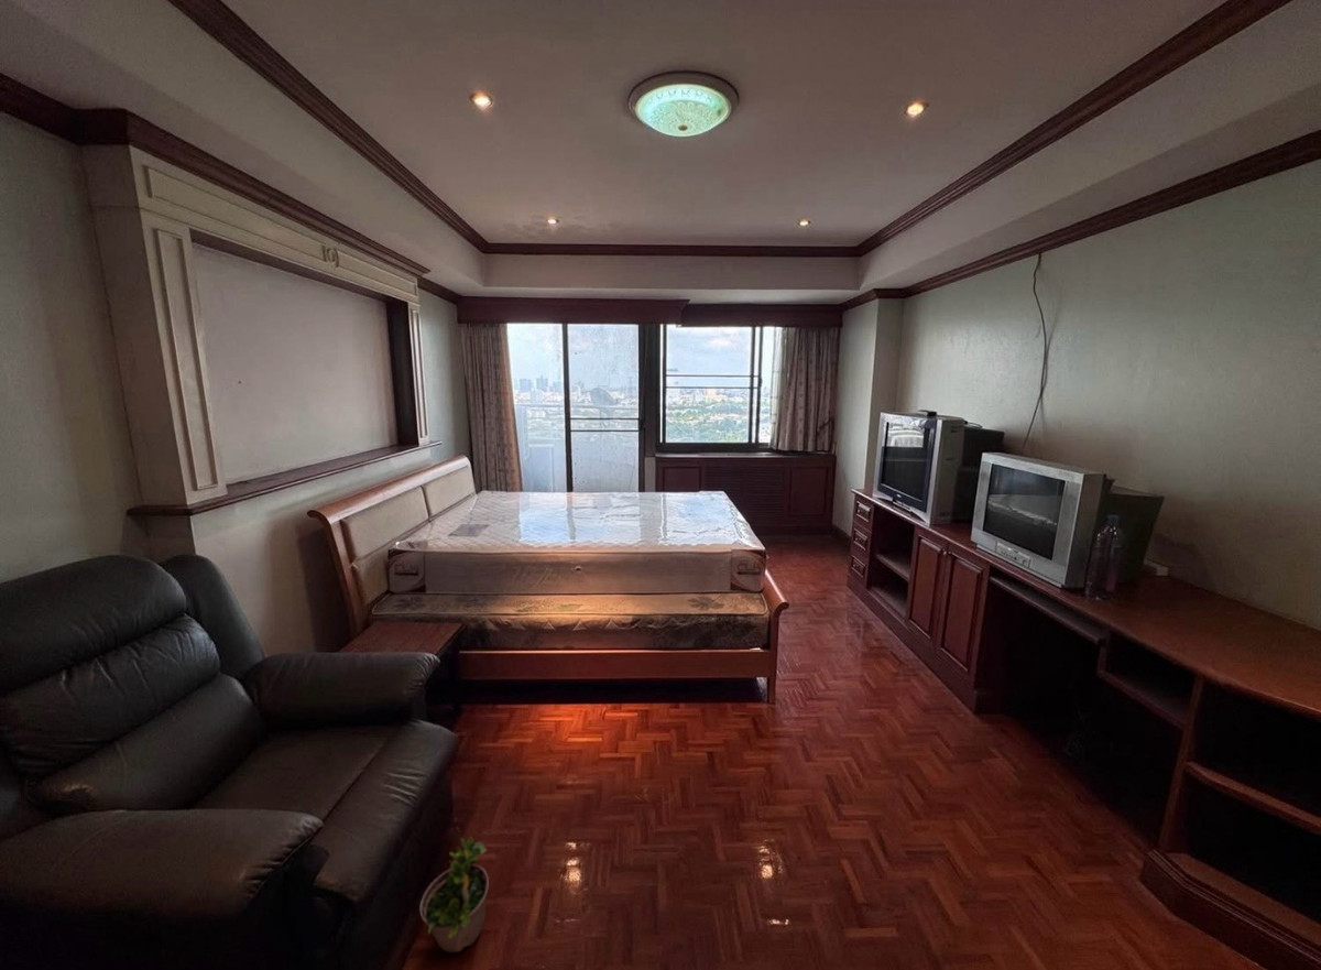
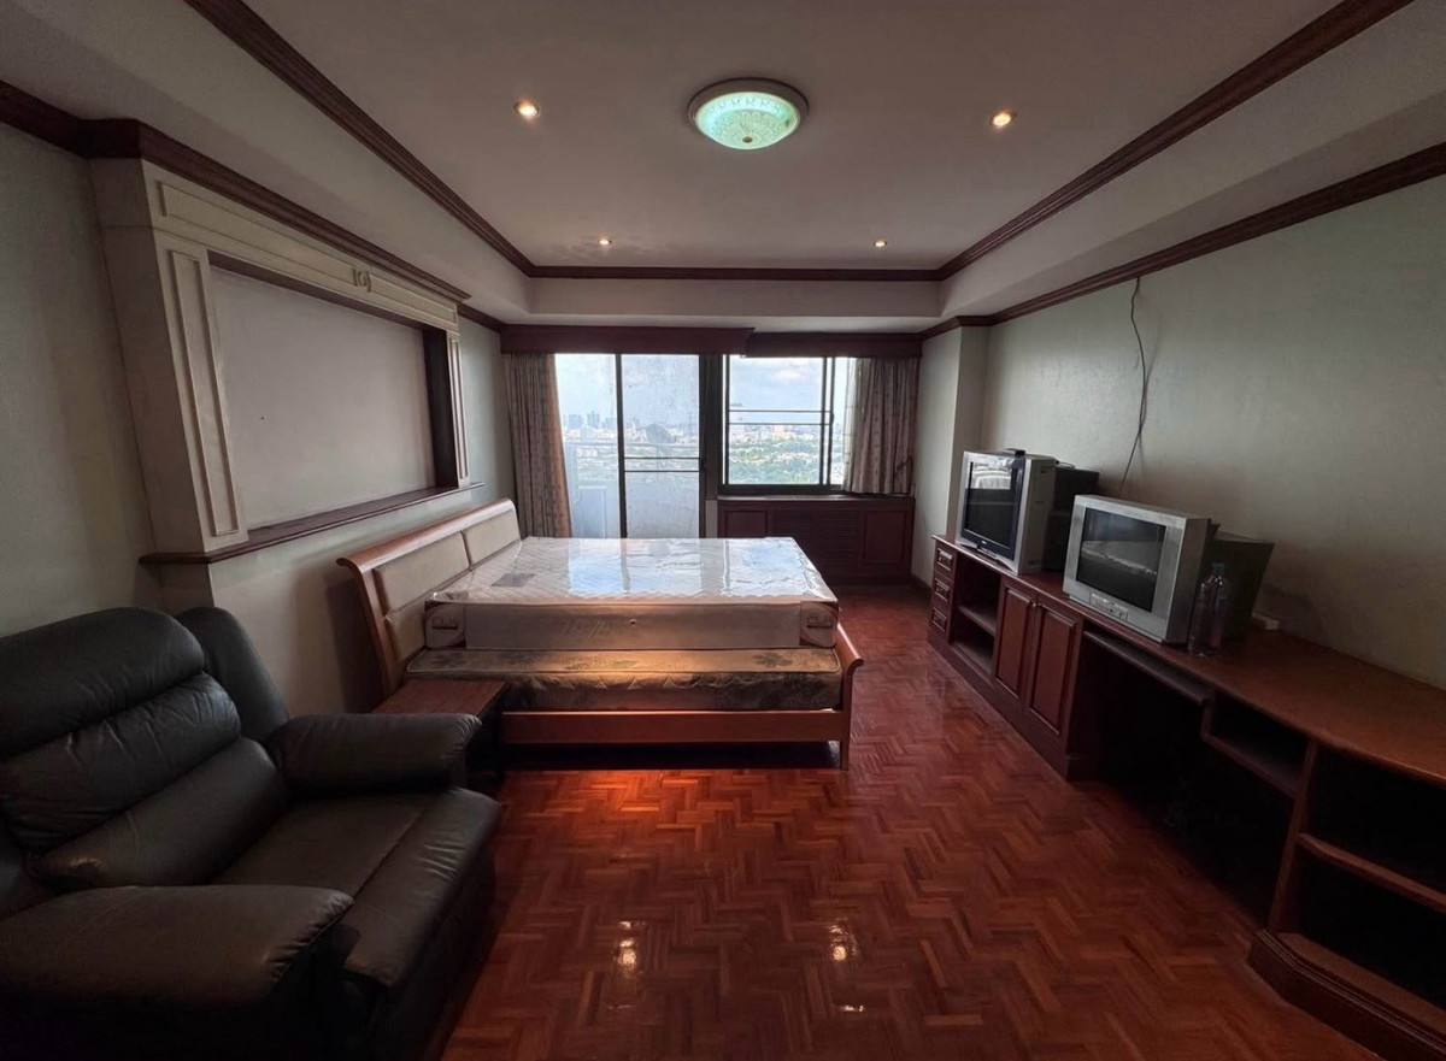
- potted plant (452, 882)
